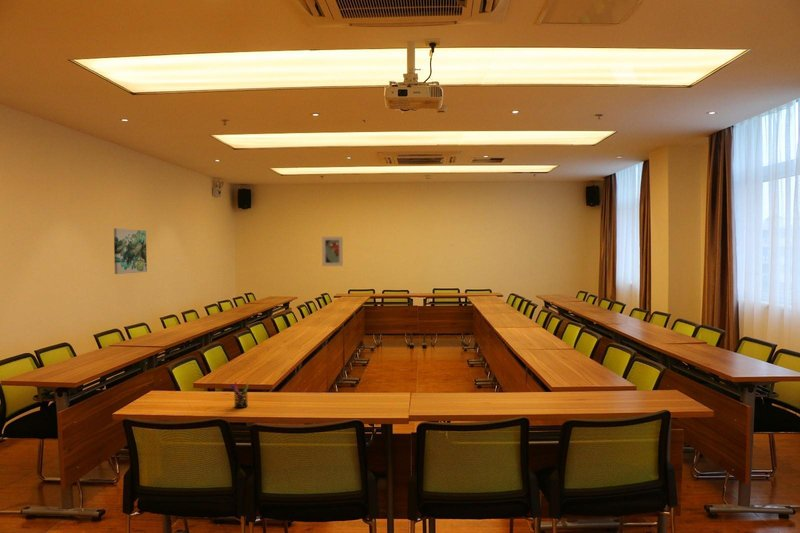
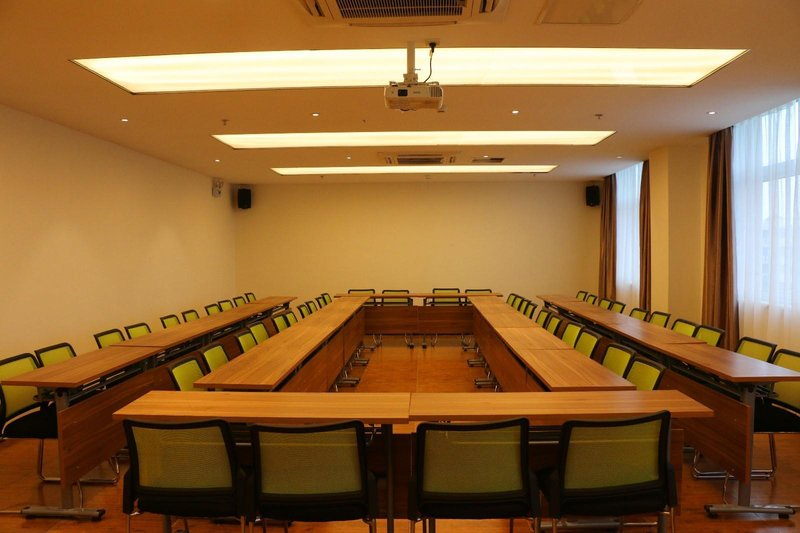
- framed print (332, 251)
- pen holder (241, 393)
- wall art (131, 251)
